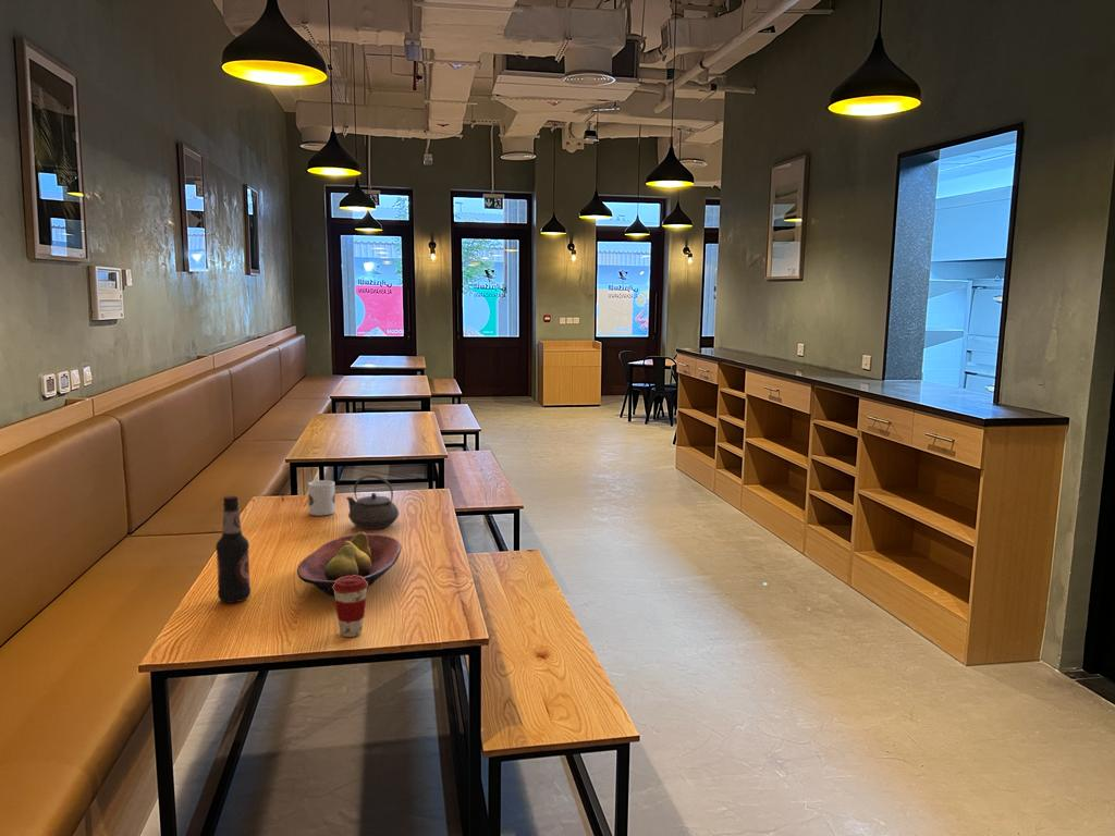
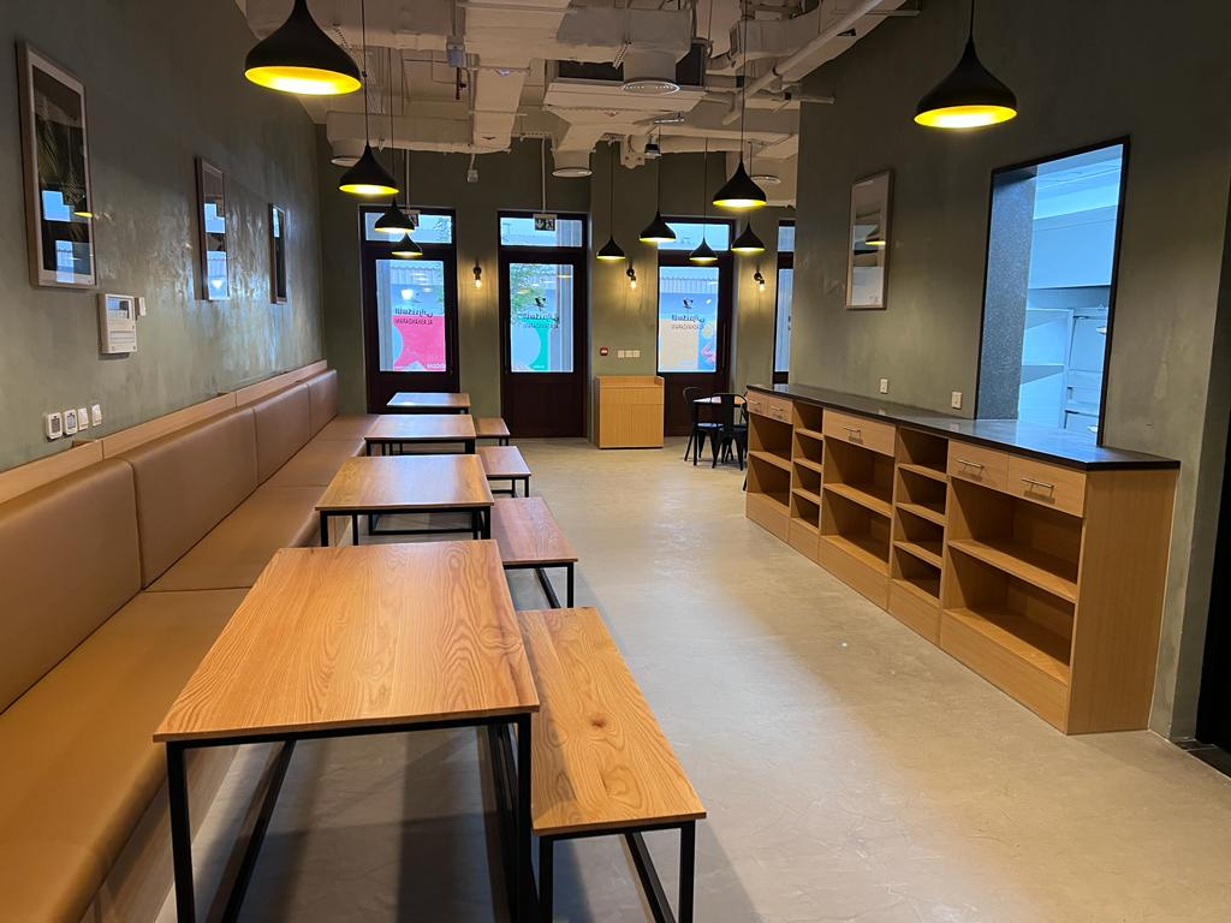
- bottle (232, 548)
- fruit bowl (352, 557)
- teapot (370, 500)
- coffee cup (351, 606)
- mug (321, 495)
